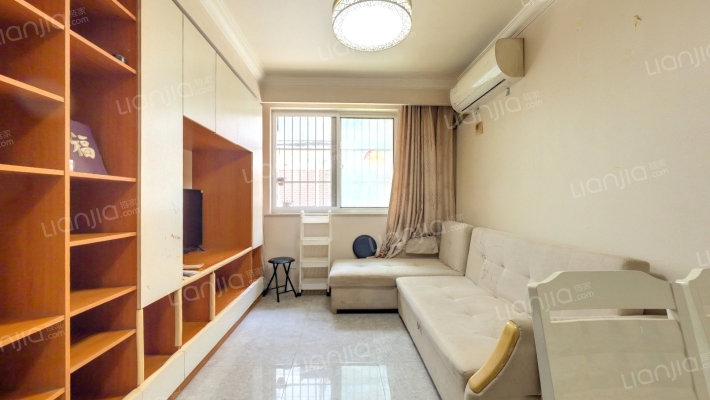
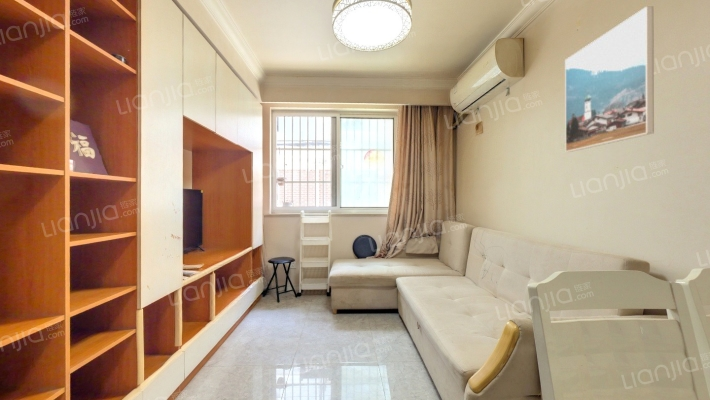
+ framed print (602, 90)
